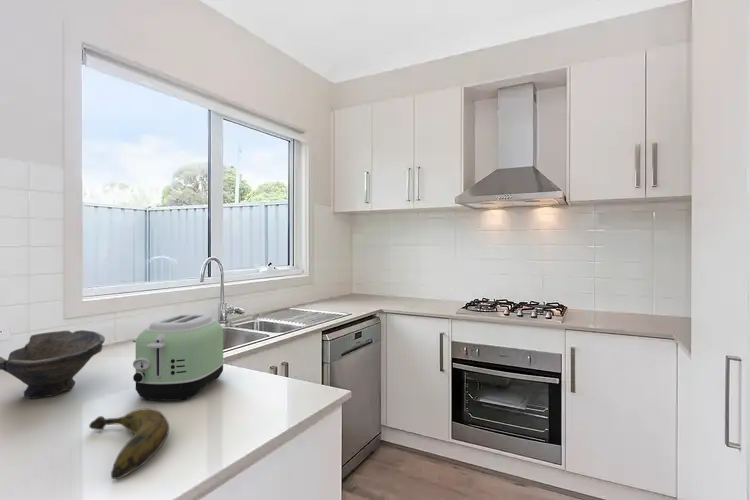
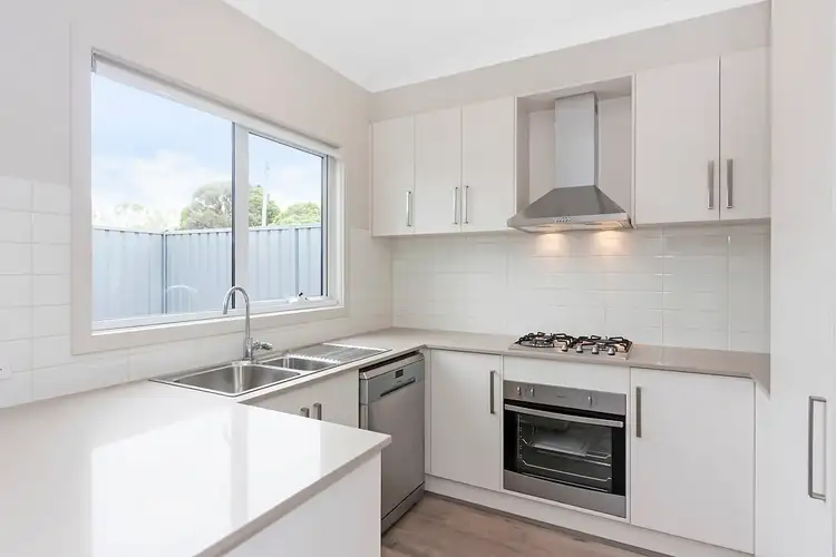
- banana (113, 424)
- bowl (52, 365)
- toaster (180, 354)
